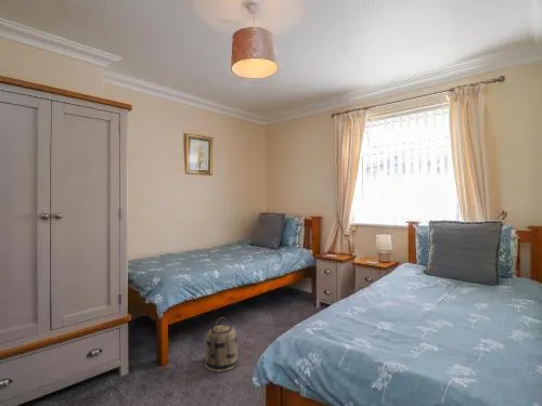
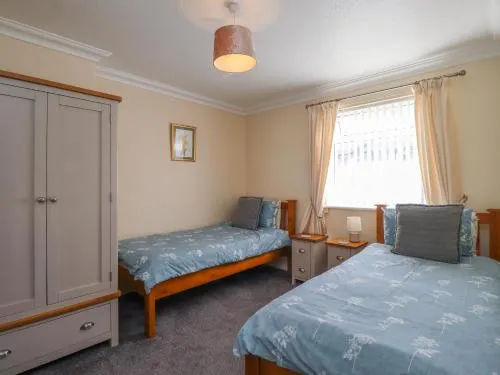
- basket (221, 340)
